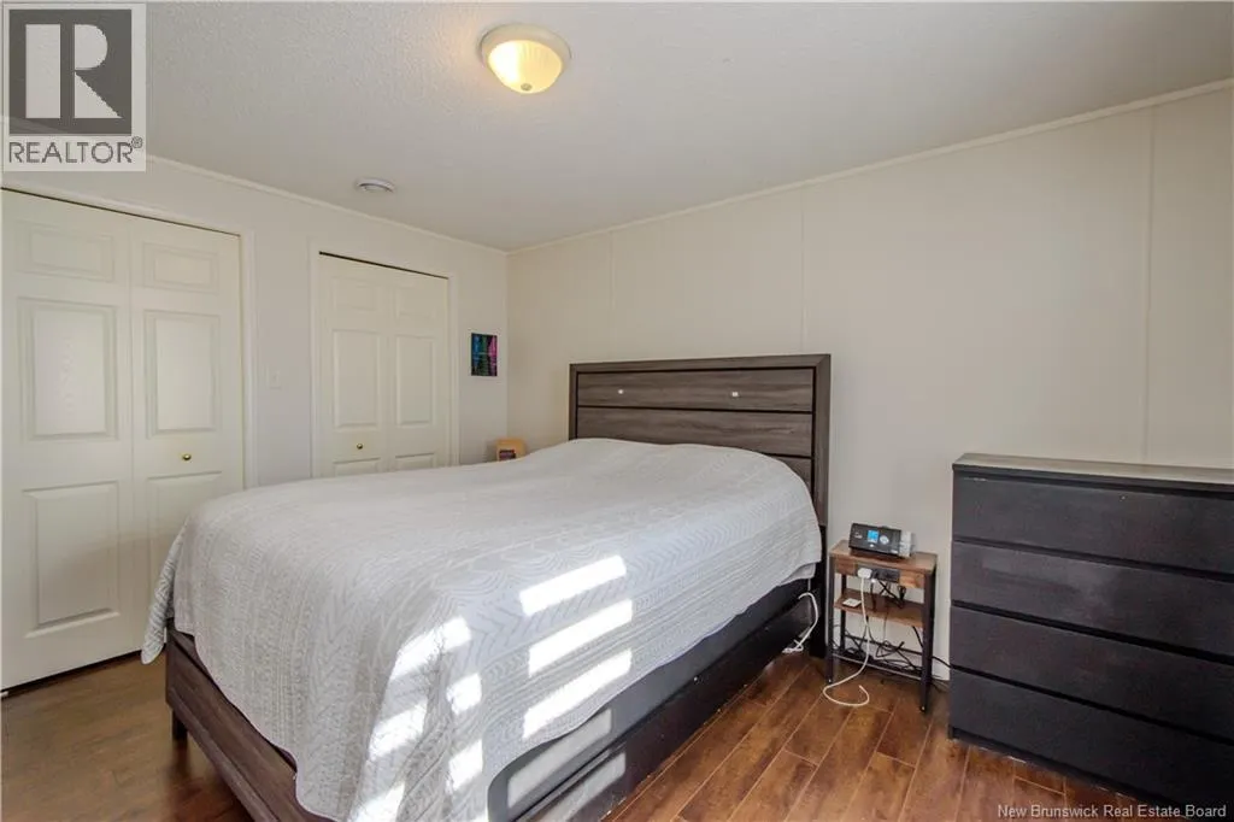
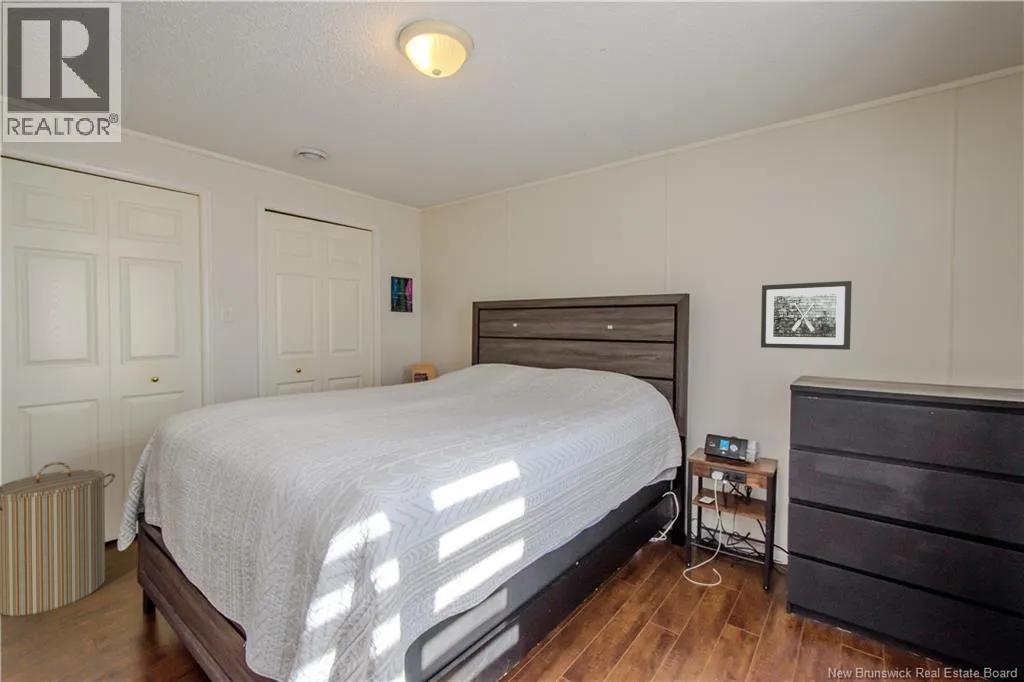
+ laundry hamper (52, 528)
+ wall art (804, 315)
